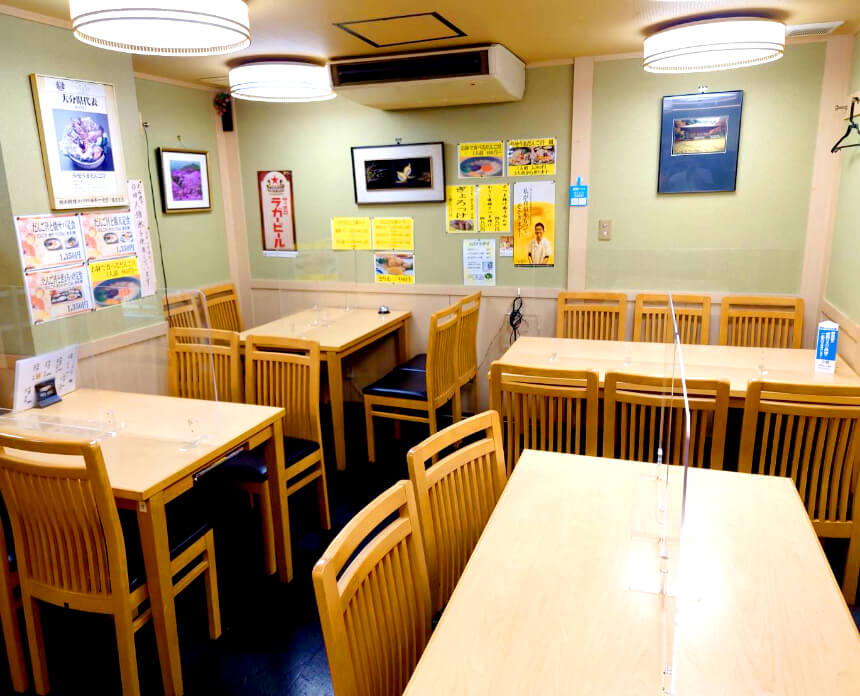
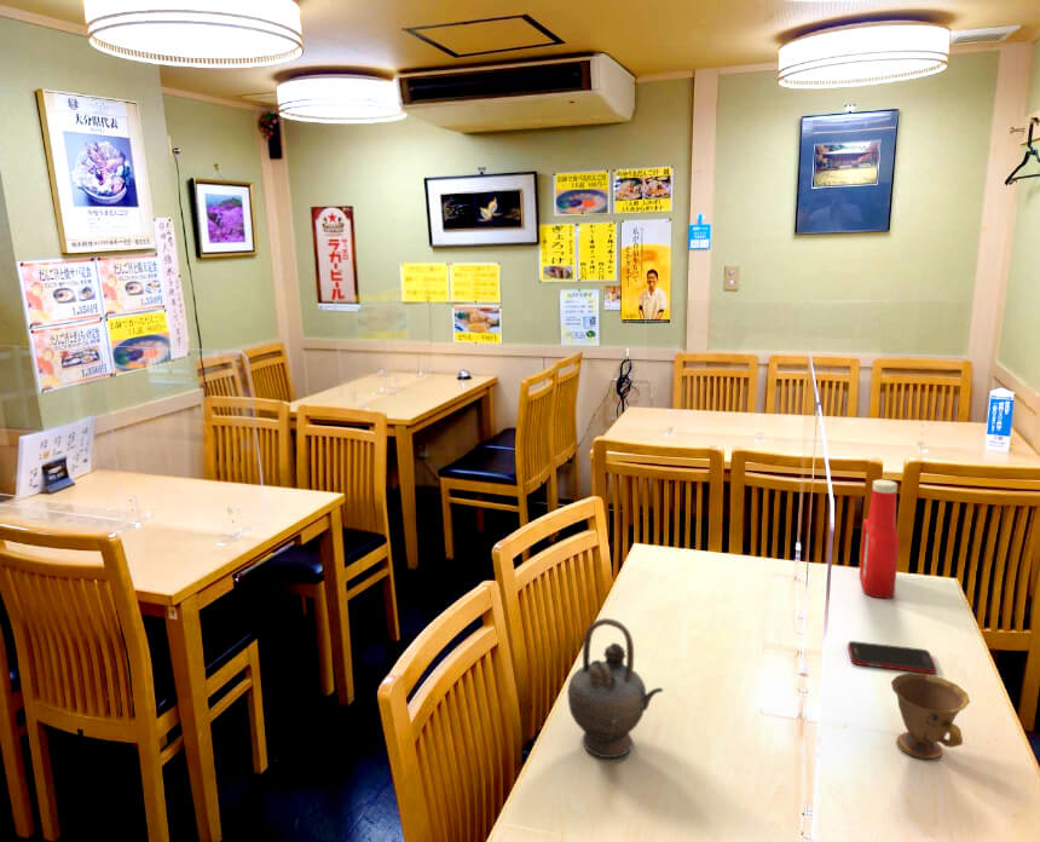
+ cell phone (890, 657)
+ soap bottle (880, 534)
+ teacup (930, 722)
+ teapot (614, 685)
